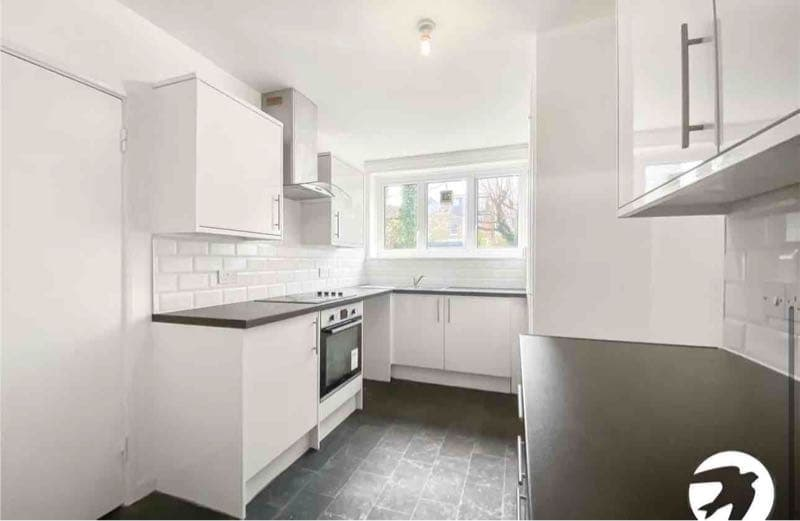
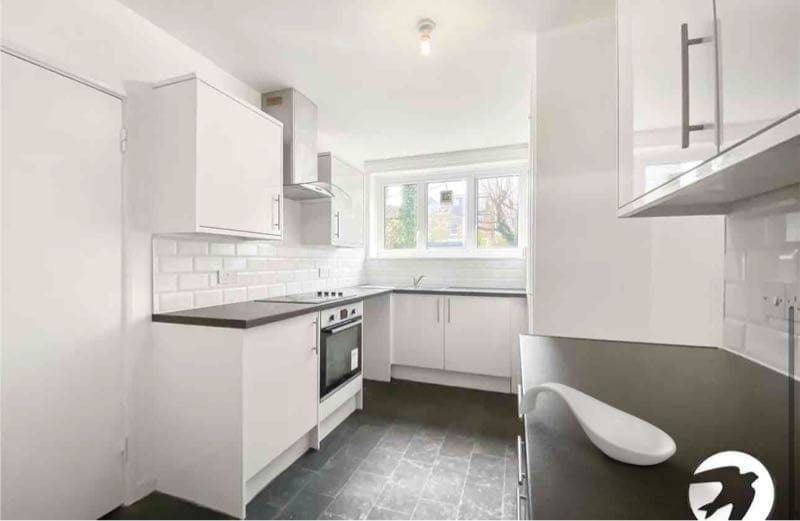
+ spoon rest (586, 416)
